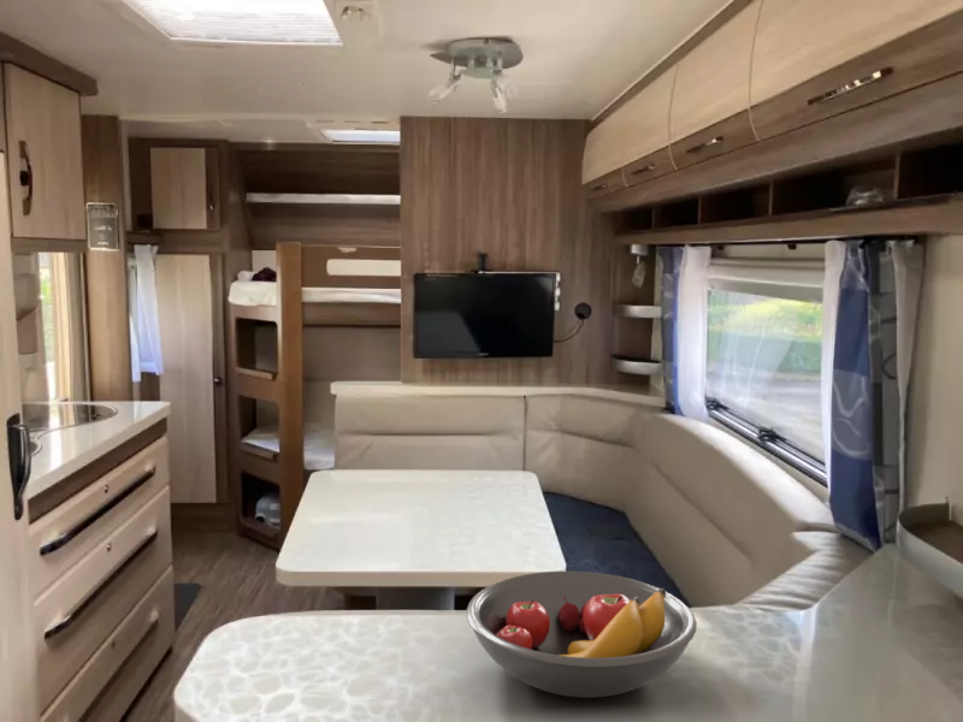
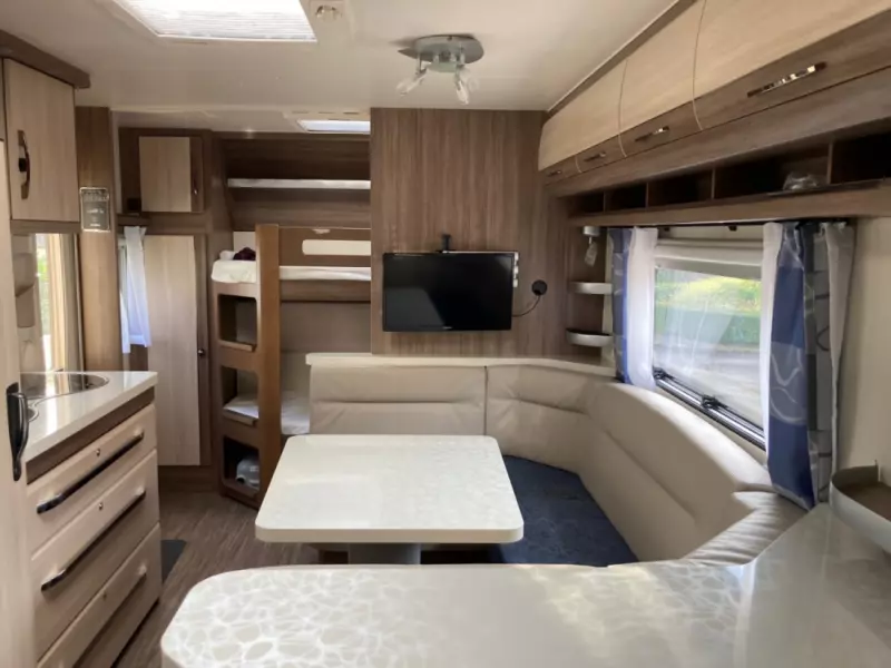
- fruit bowl (579, 632)
